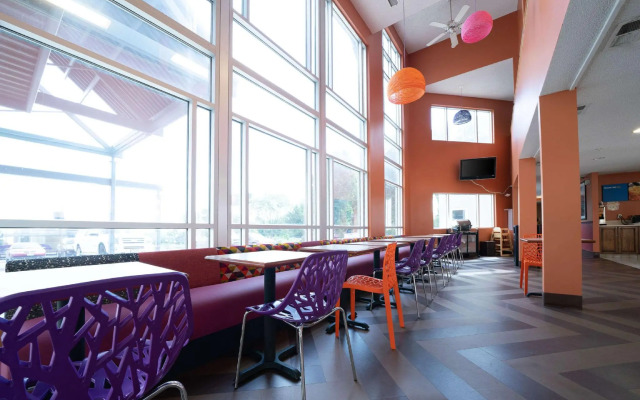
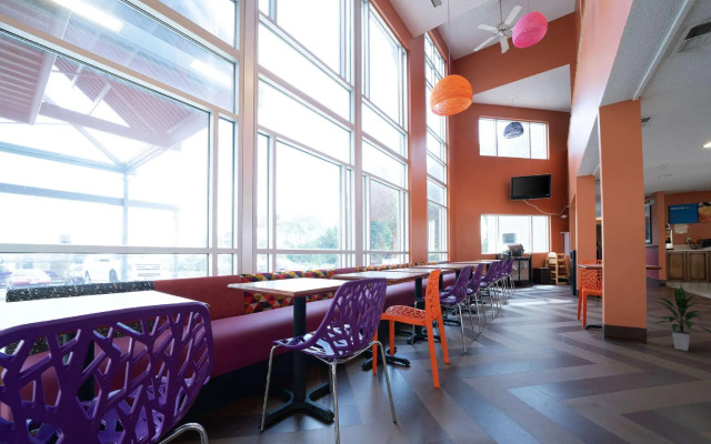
+ indoor plant (681, 317)
